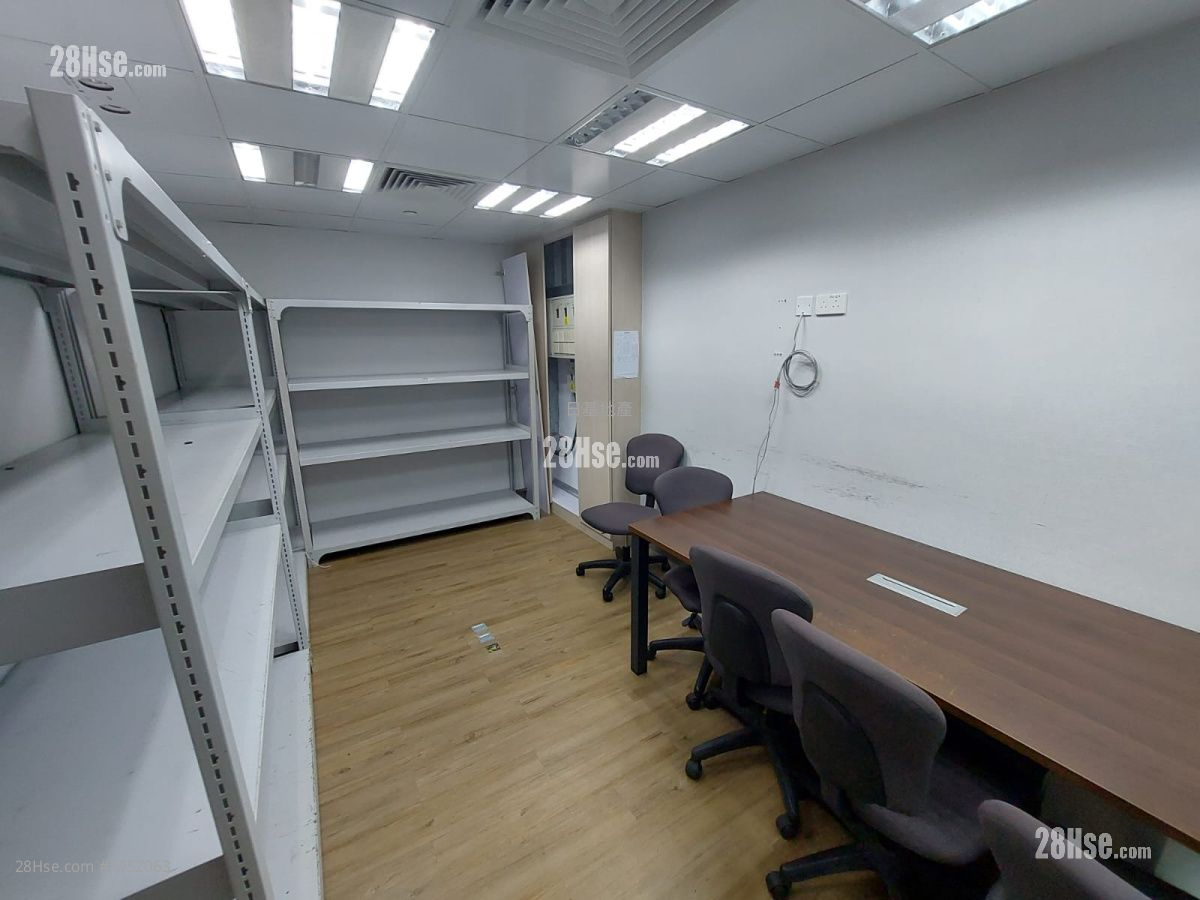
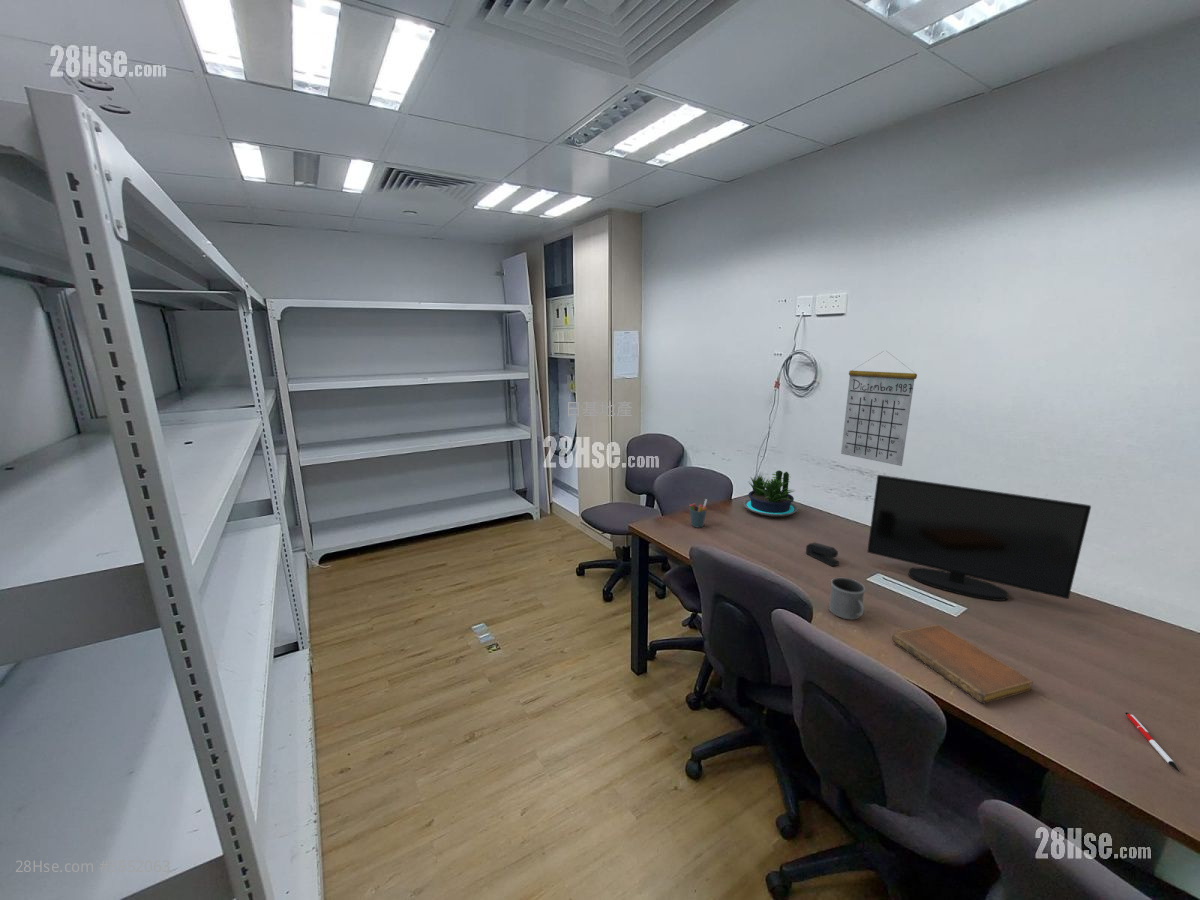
+ monitor (963, 538)
+ notebook (957, 659)
+ mug (849, 600)
+ potted plant (773, 492)
+ pen (1151, 740)
+ calendar (877, 406)
+ pen holder (698, 512)
+ stapler (822, 551)
